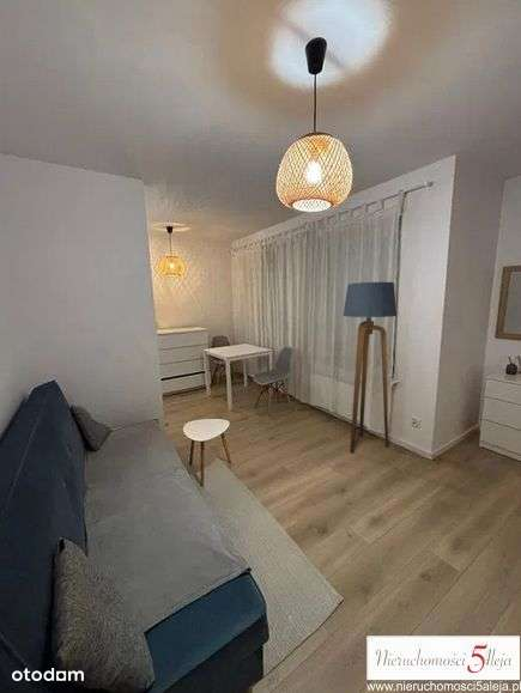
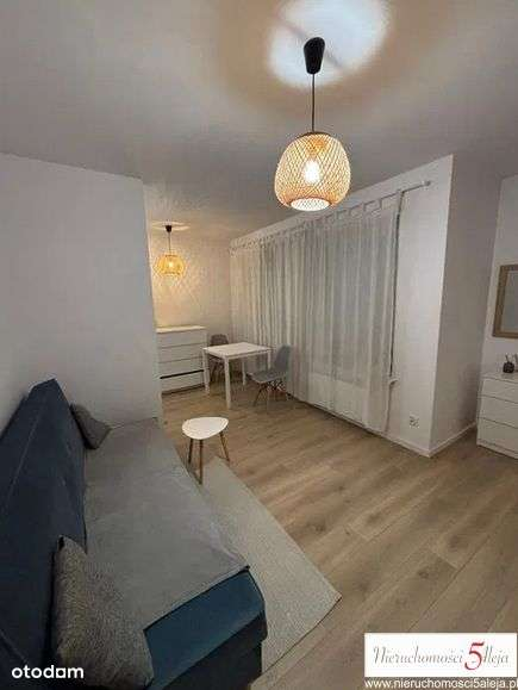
- floor lamp (366, 367)
